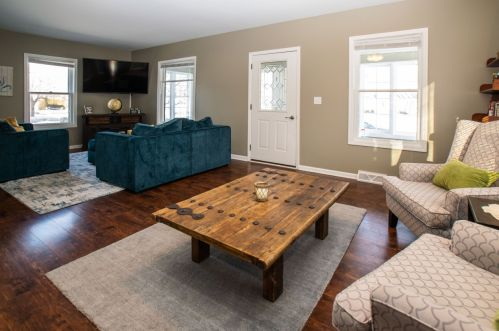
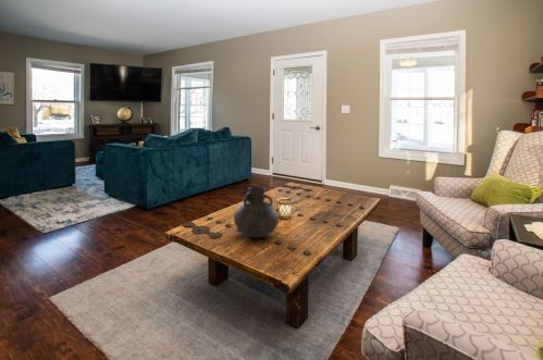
+ vase (256, 211)
